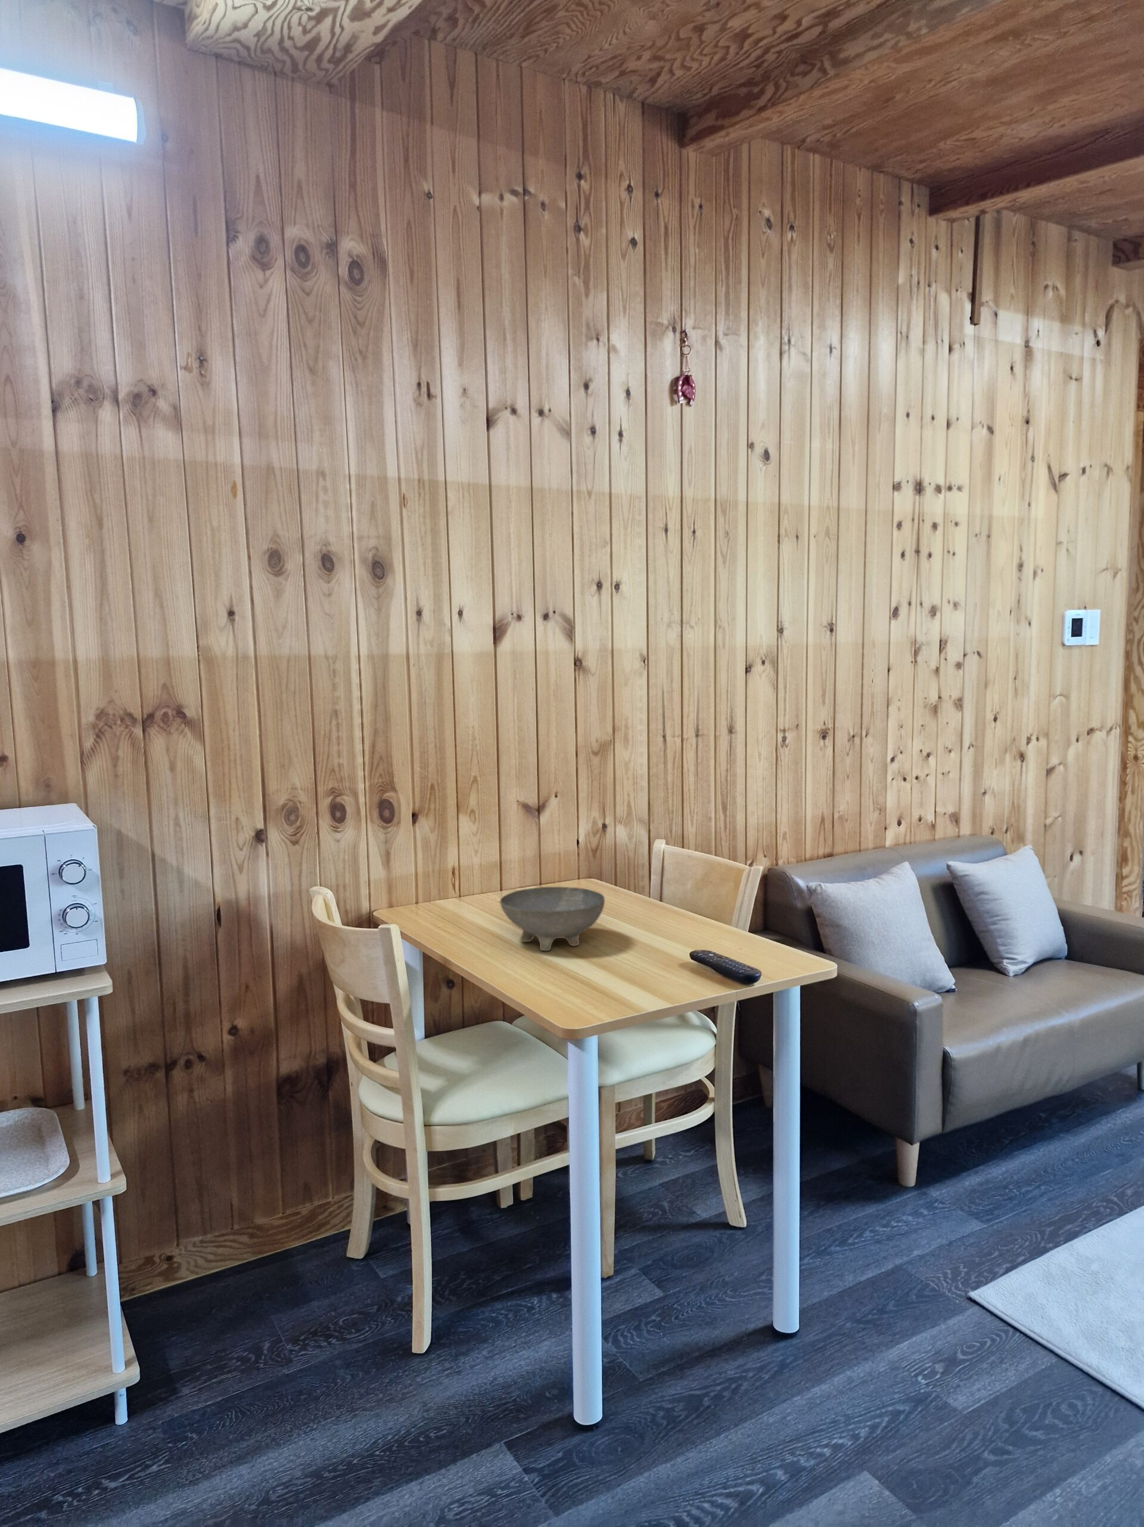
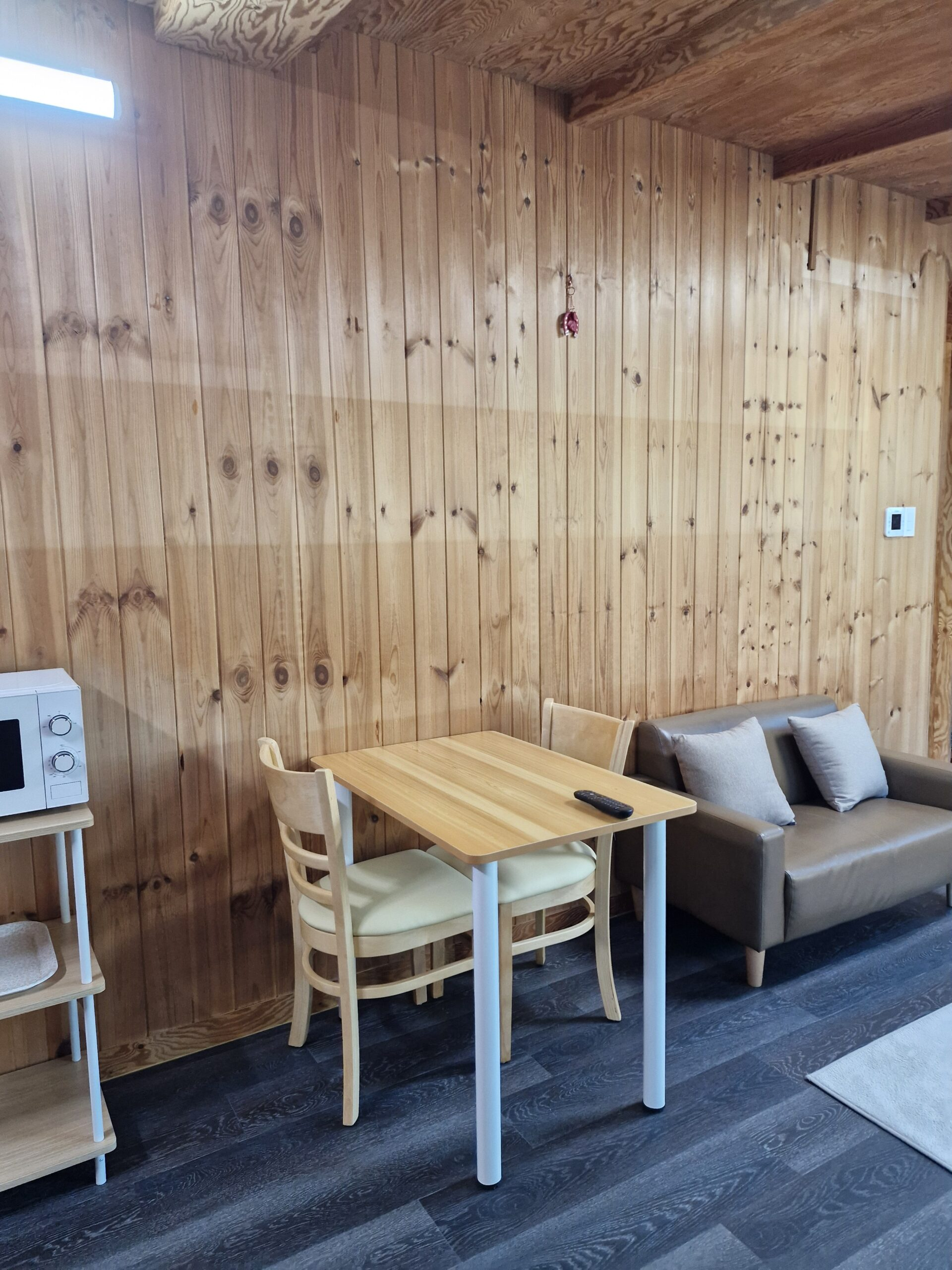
- bowl (553, 920)
